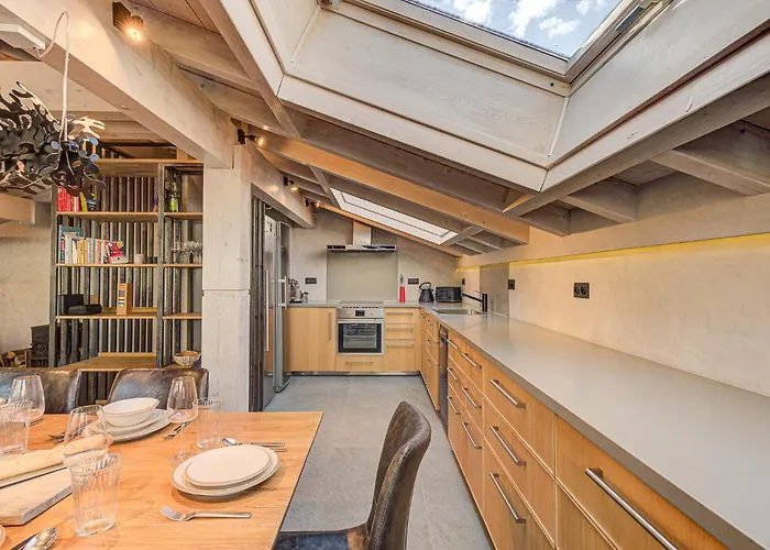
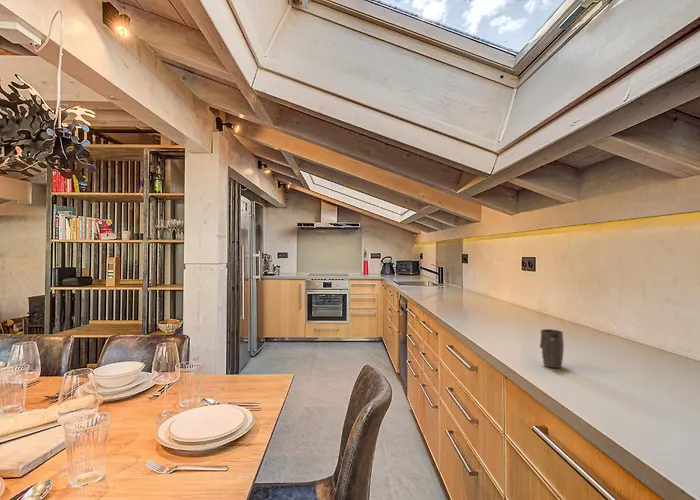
+ mug (551, 349)
